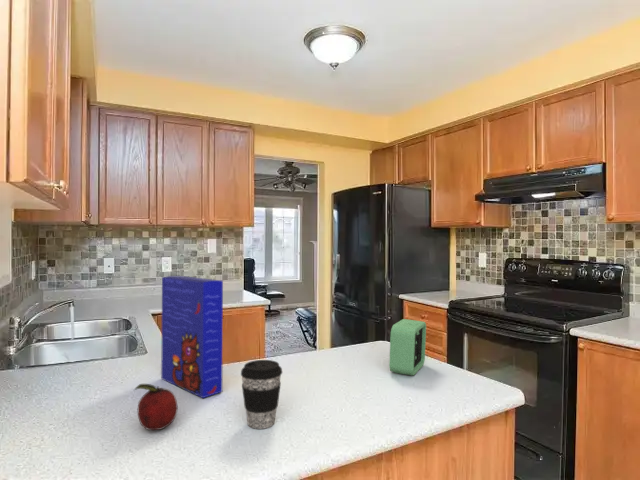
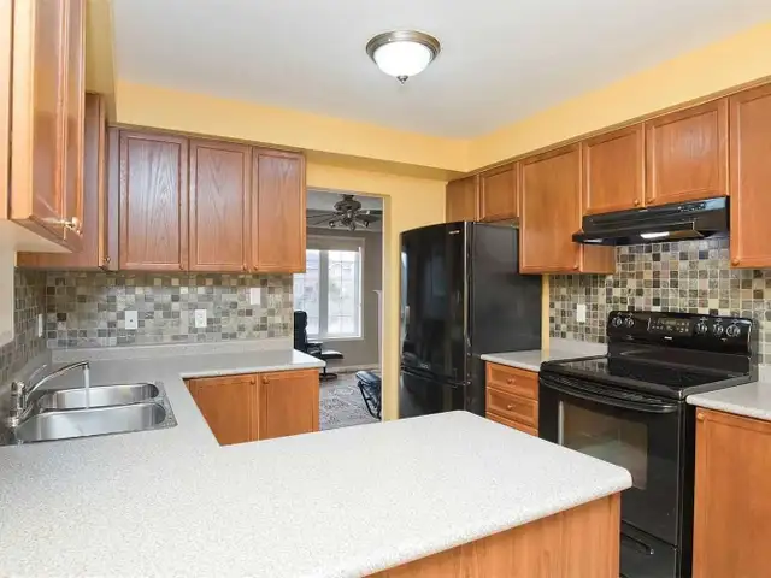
- cereal box (190, 331)
- alarm clock (408, 345)
- fruit (155, 405)
- coffee cup (261, 393)
